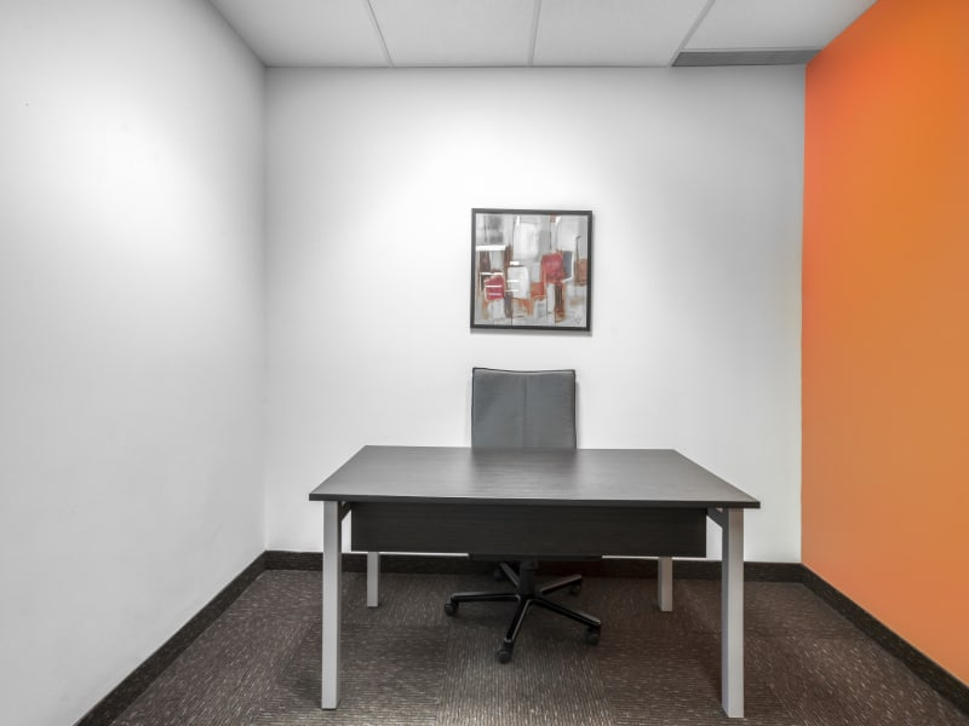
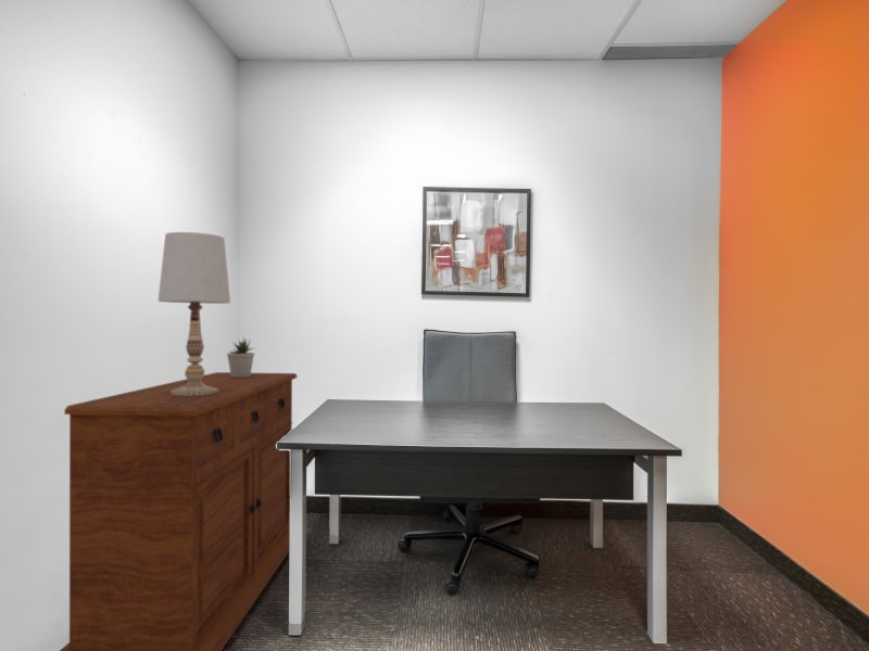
+ sideboard (209, 490)
+ table lamp (194, 314)
+ potted plant (240, 356)
